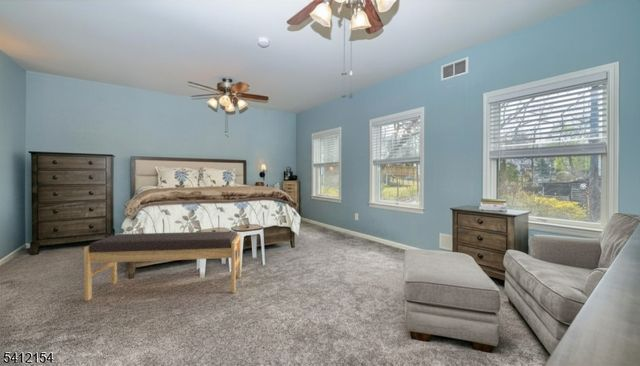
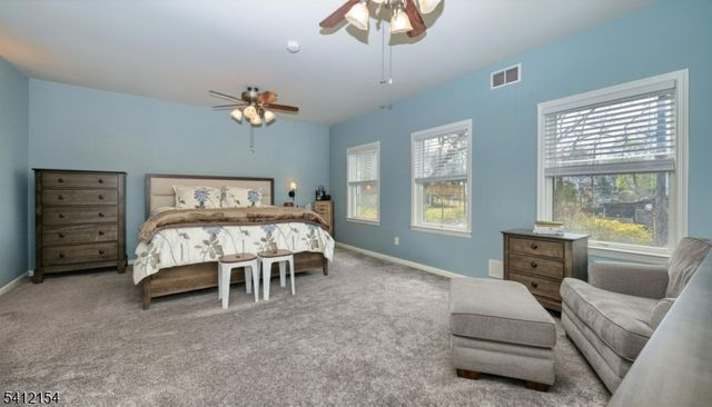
- bench (171, 259)
